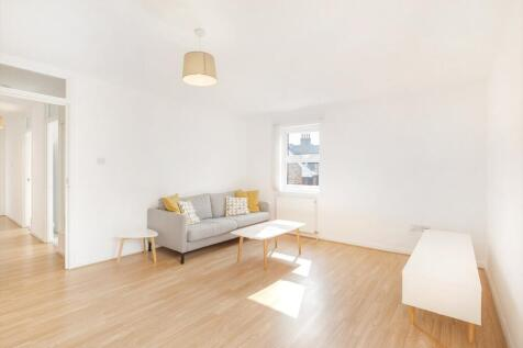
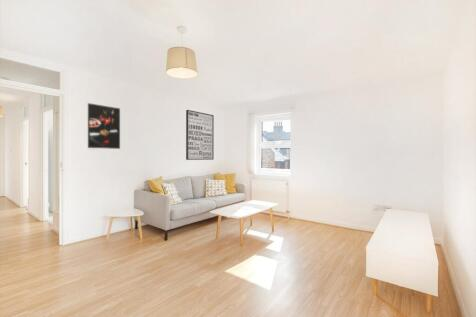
+ wall art (200, 136)
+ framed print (104, 127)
